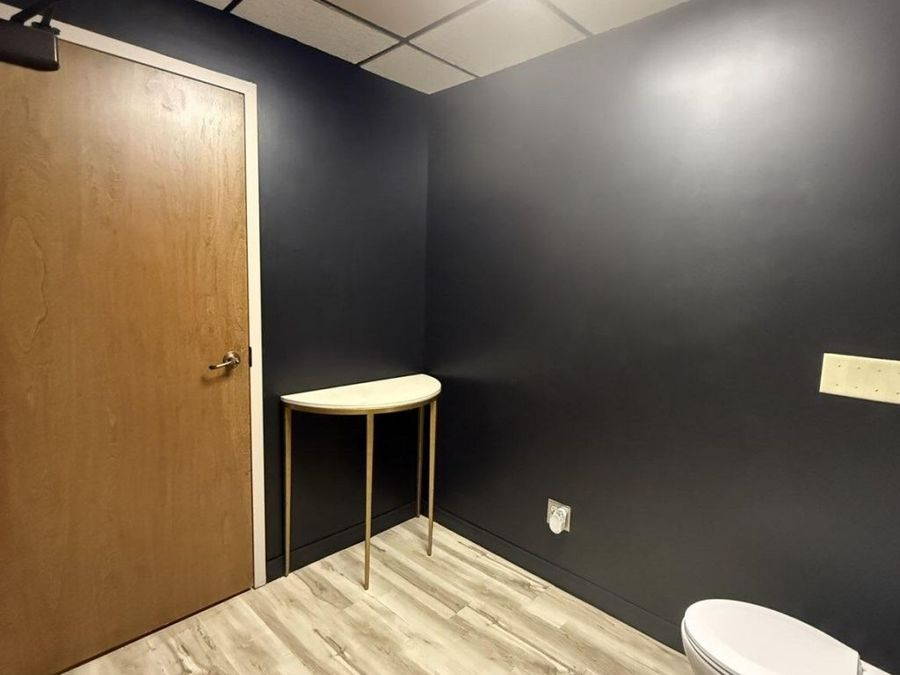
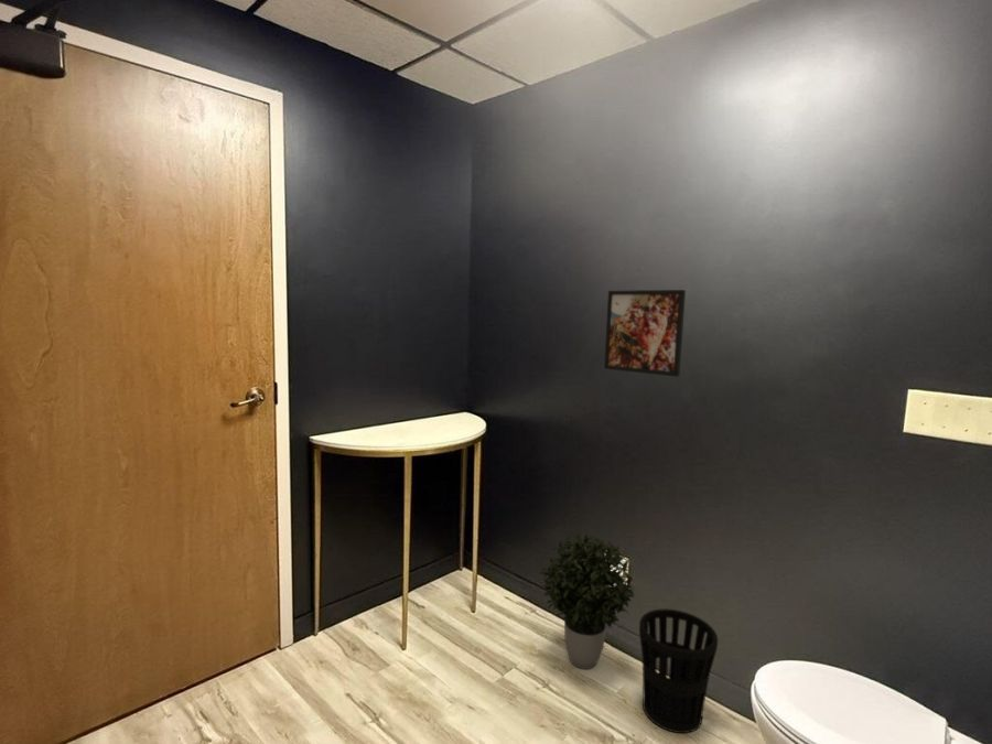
+ wastebasket (675, 670)
+ potted plant (586, 601)
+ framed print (641, 332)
